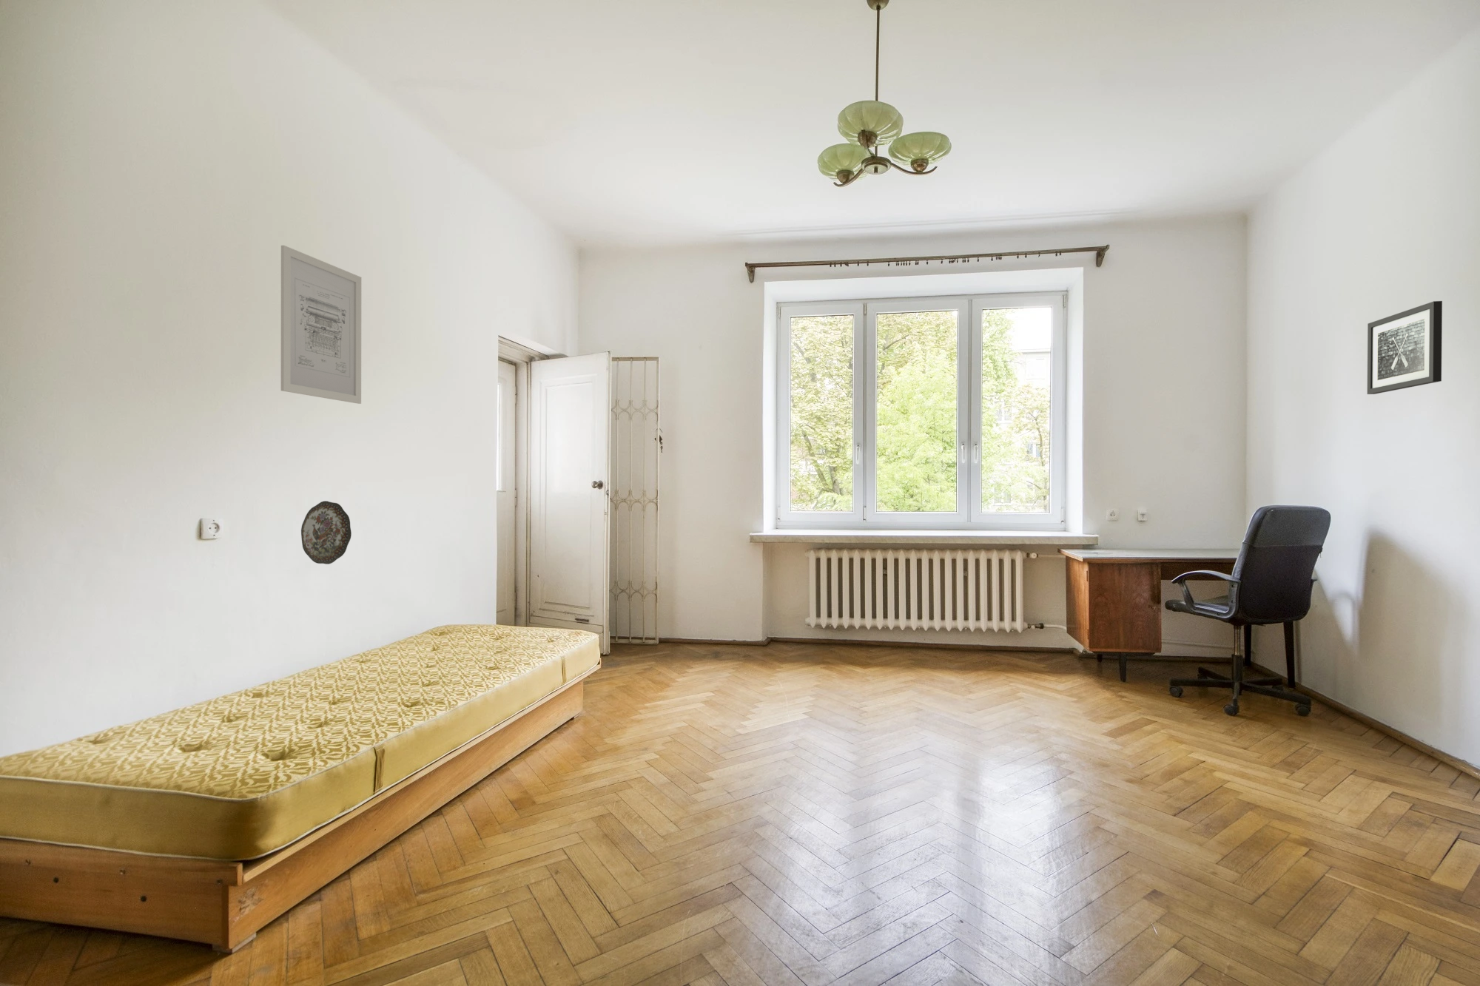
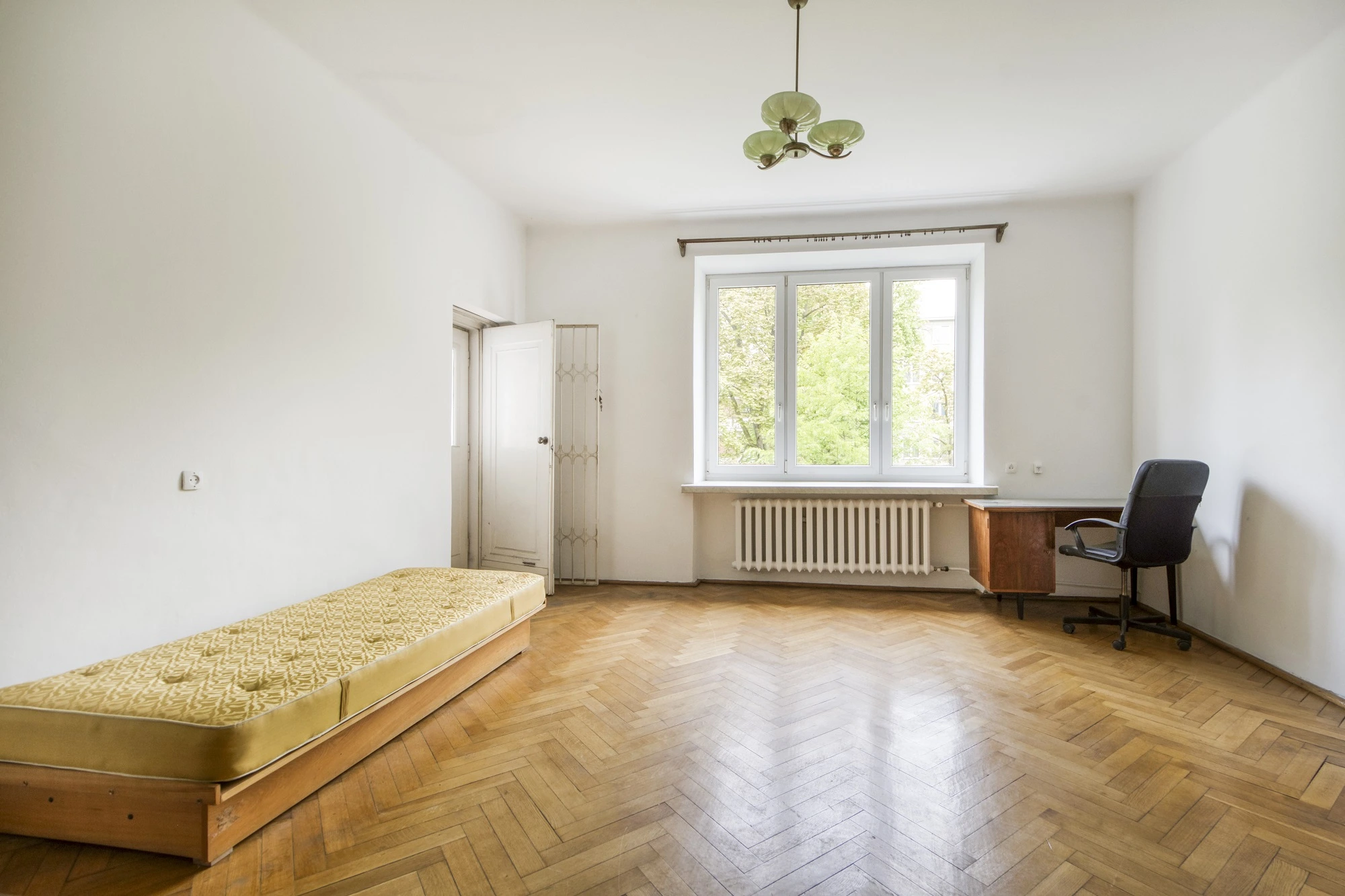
- wall art (324, 330)
- decorative plate (325, 533)
- wall art (1402, 350)
